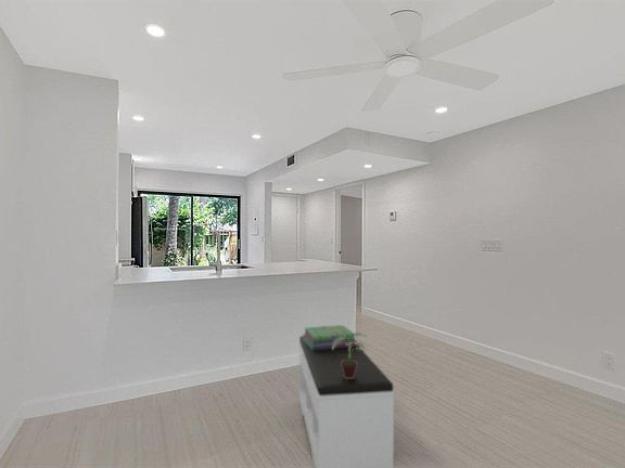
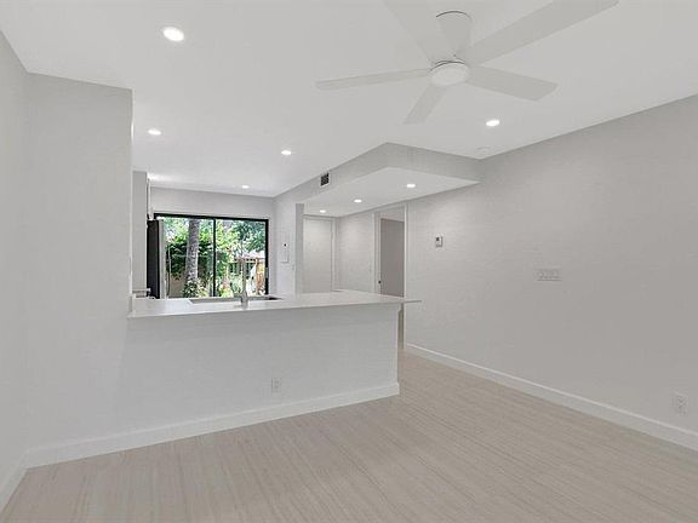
- stack of books (329, 336)
- potted plant (349, 354)
- bench (336, 393)
